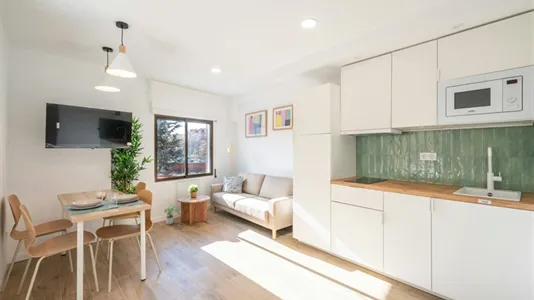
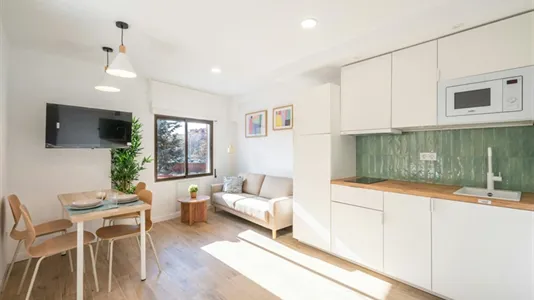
- potted plant (171, 214)
